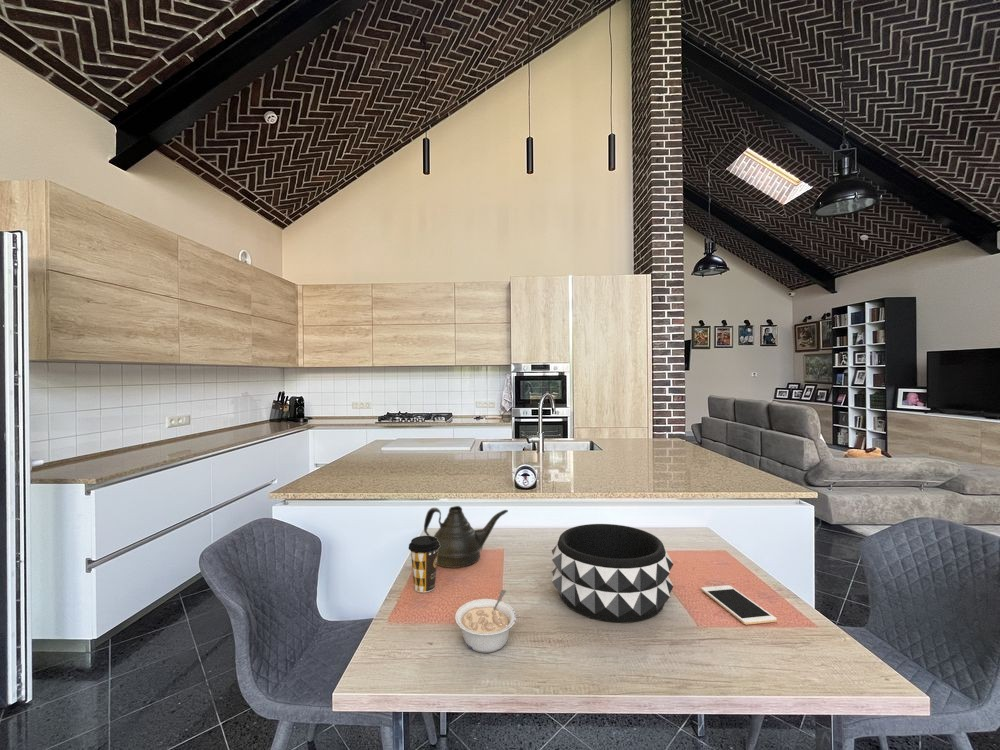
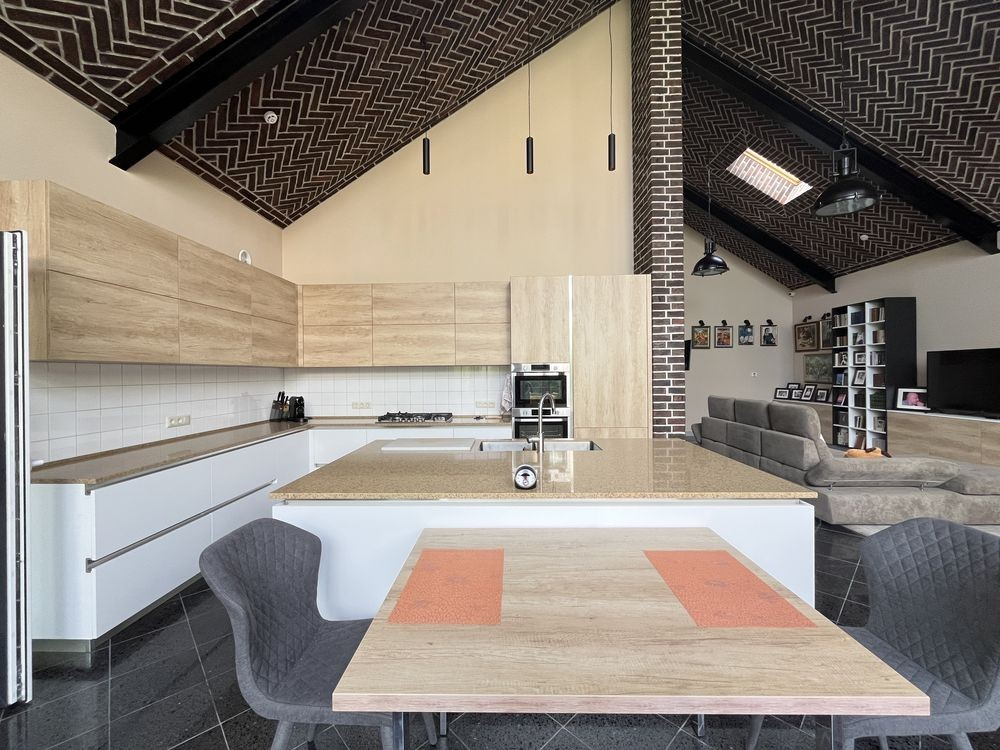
- coffee cup (424, 563)
- teapot (466, 532)
- legume (485, 623)
- cell phone (736, 603)
- decorative bowl (610, 567)
